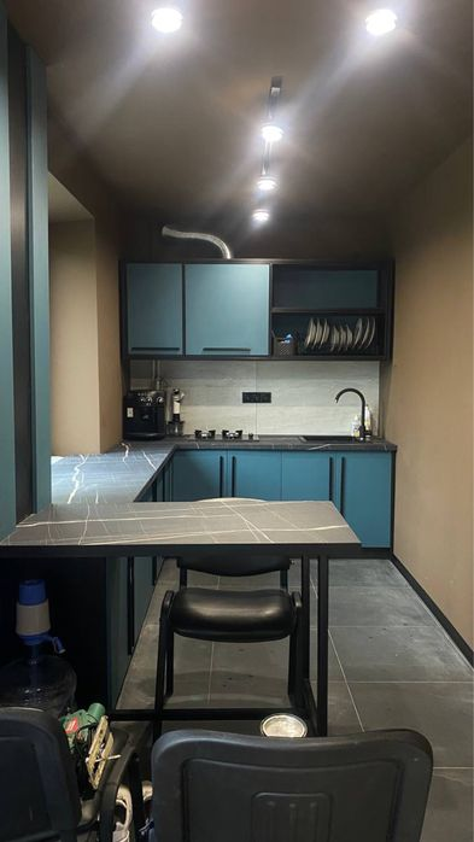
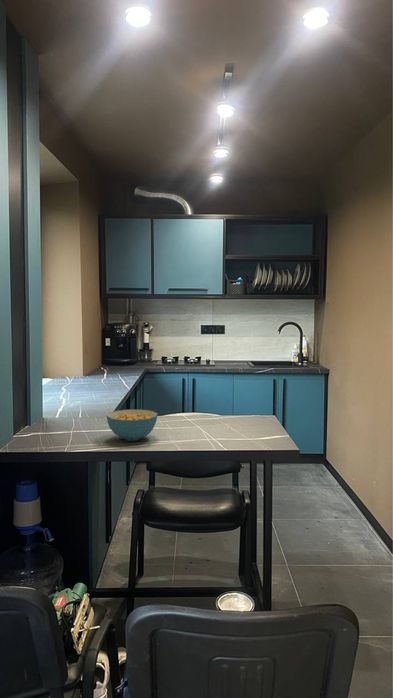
+ cereal bowl (132, 426)
